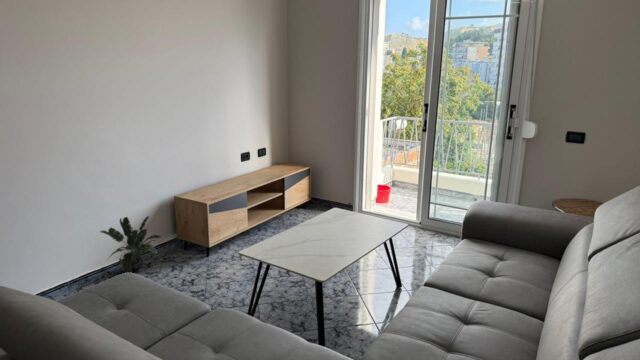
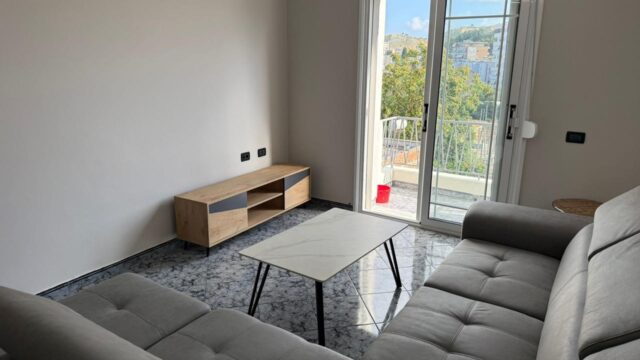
- potted plant (134, 245)
